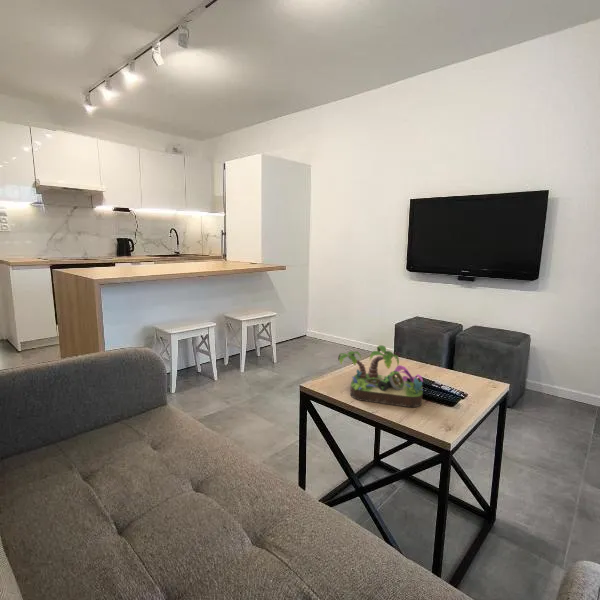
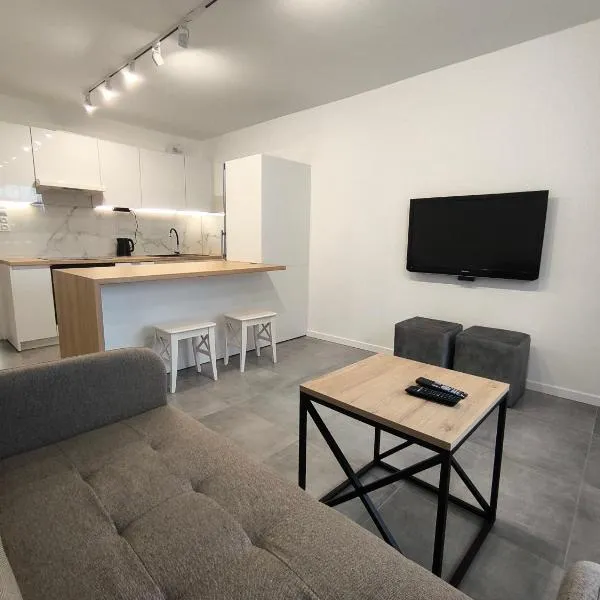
- plant (377, 370)
